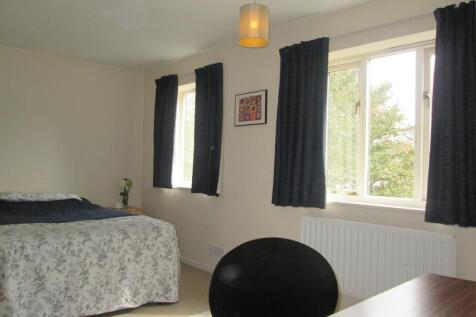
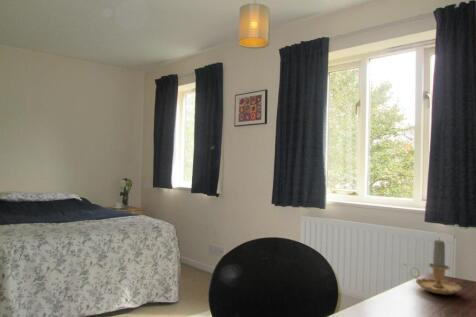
+ candle (434, 263)
